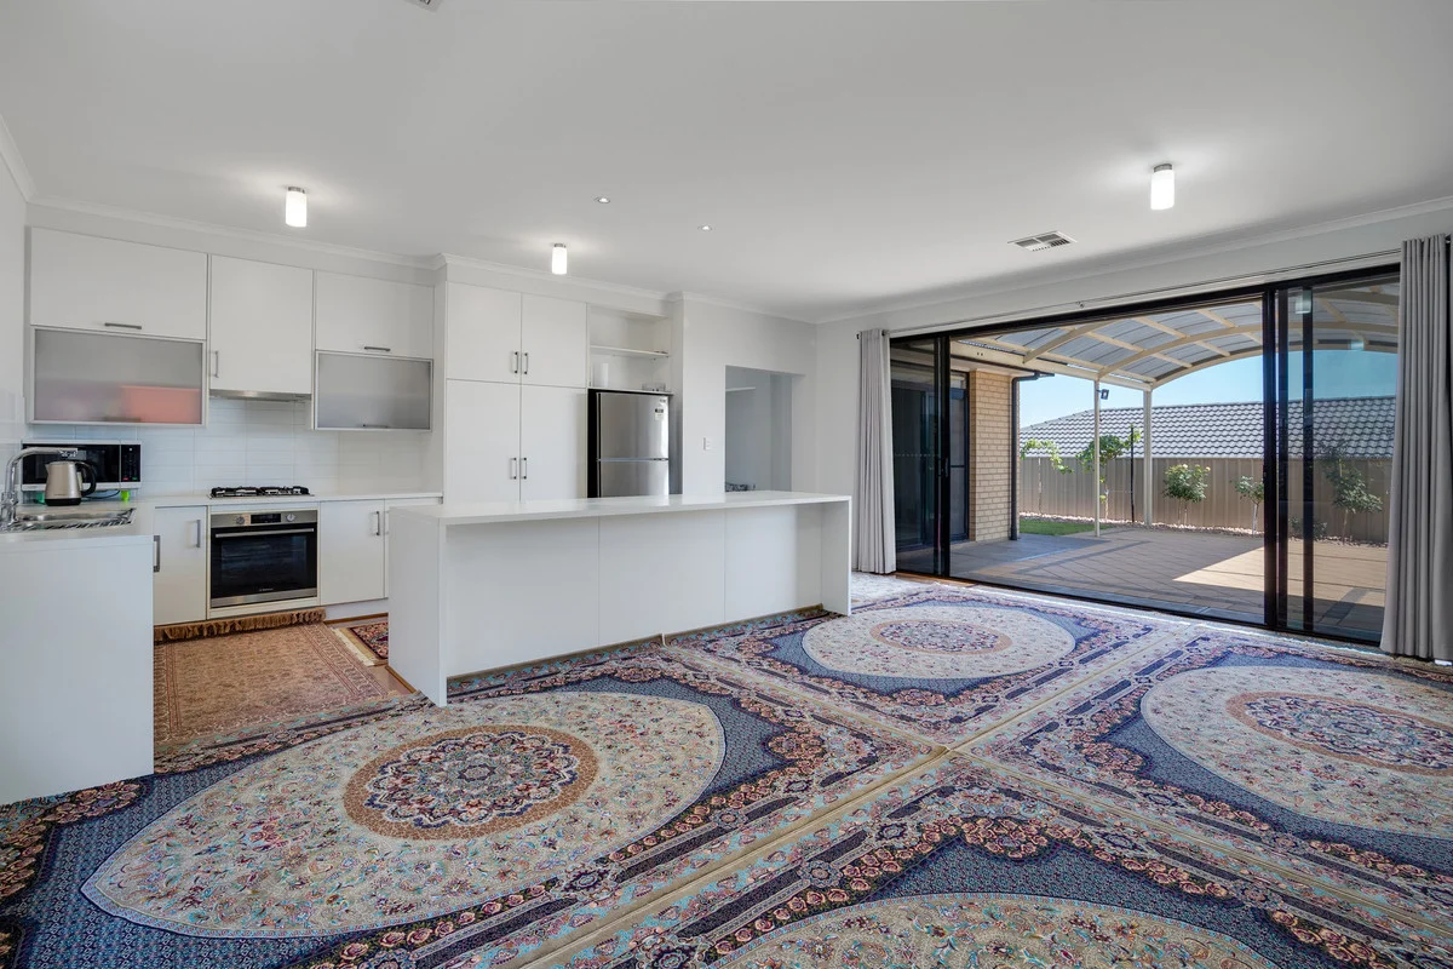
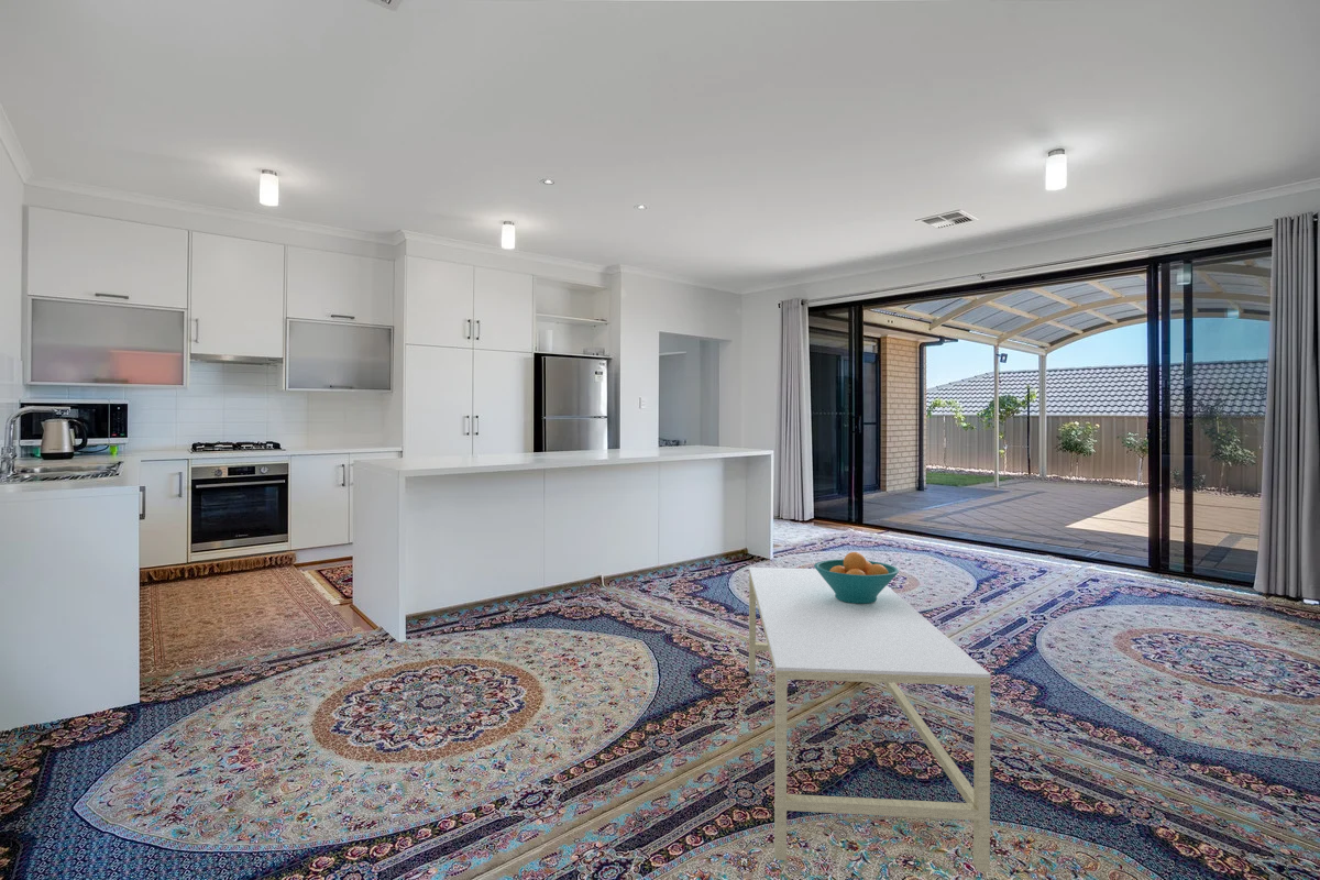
+ fruit bowl (856, 575)
+ coffee table (834, 675)
